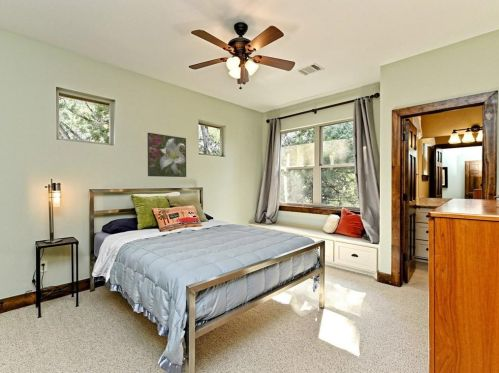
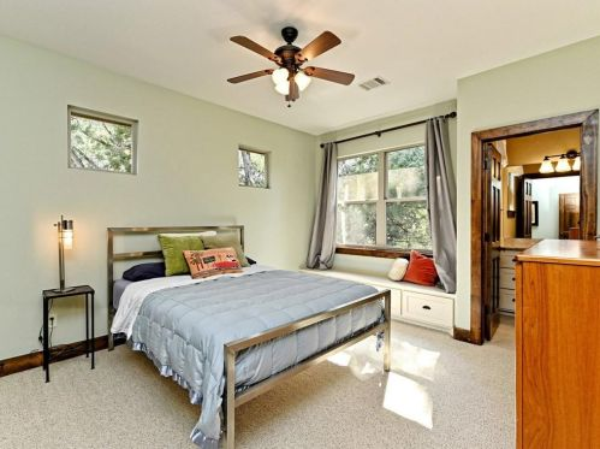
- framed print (167, 156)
